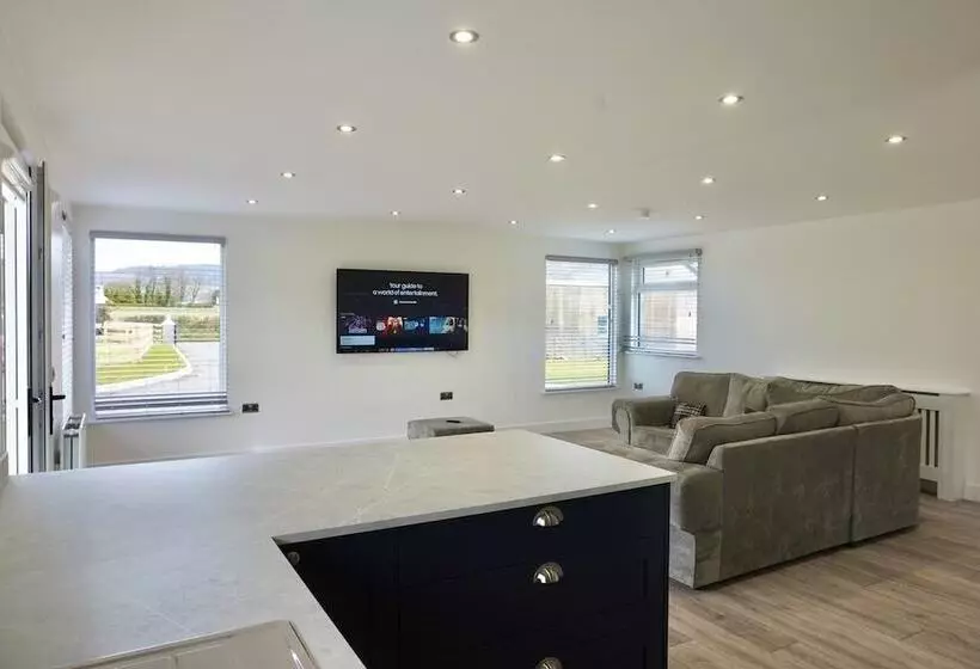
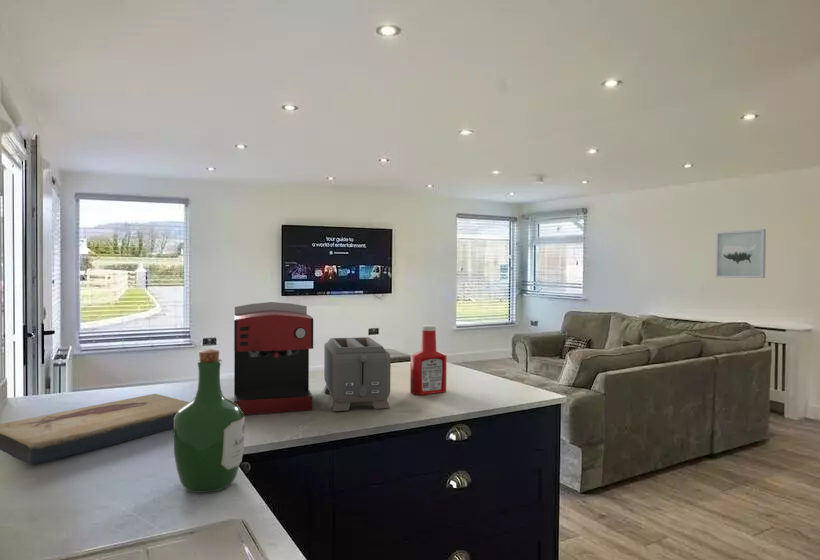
+ soap bottle (428, 358)
+ fish fossil (104, 422)
+ coffee maker (272, 354)
+ toaster (355, 371)
+ wall art (739, 254)
+ wine bottle (209, 416)
